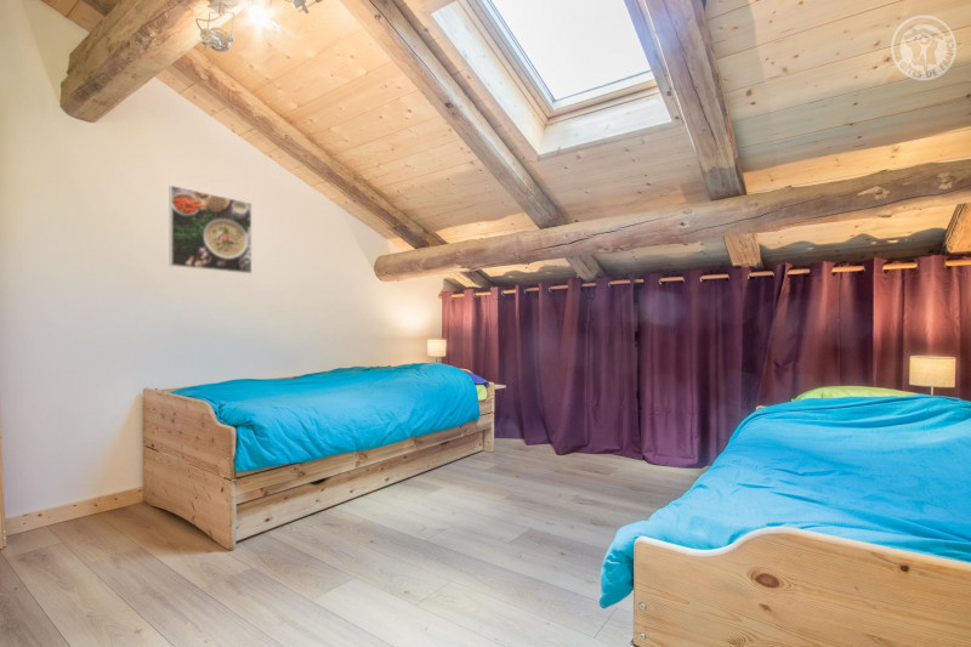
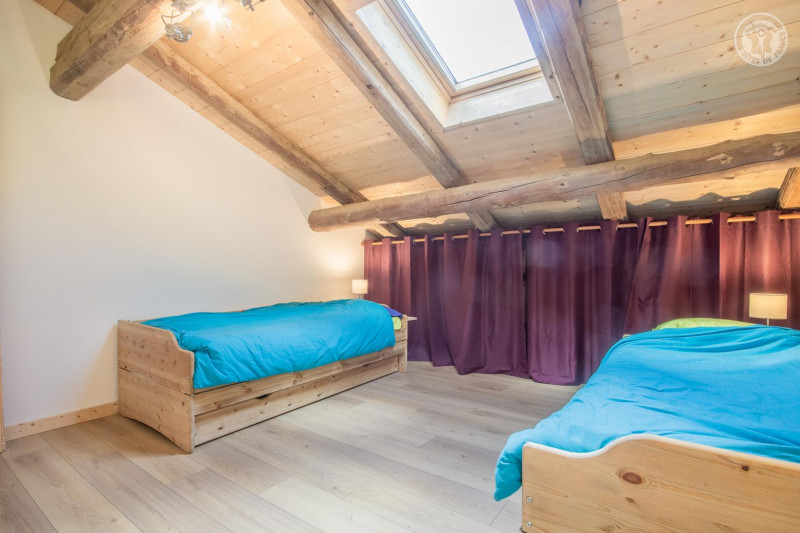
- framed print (212, 232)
